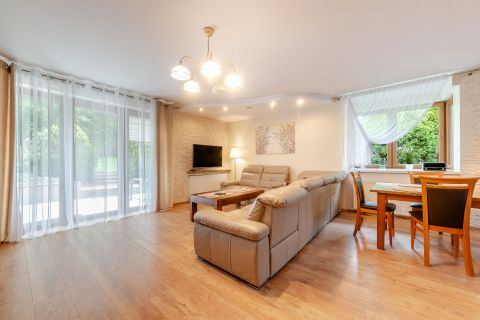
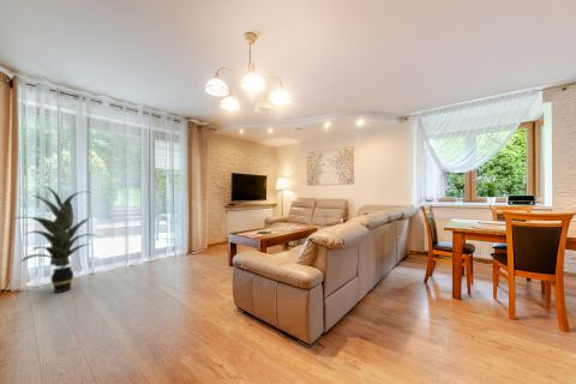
+ indoor plant (56, 238)
